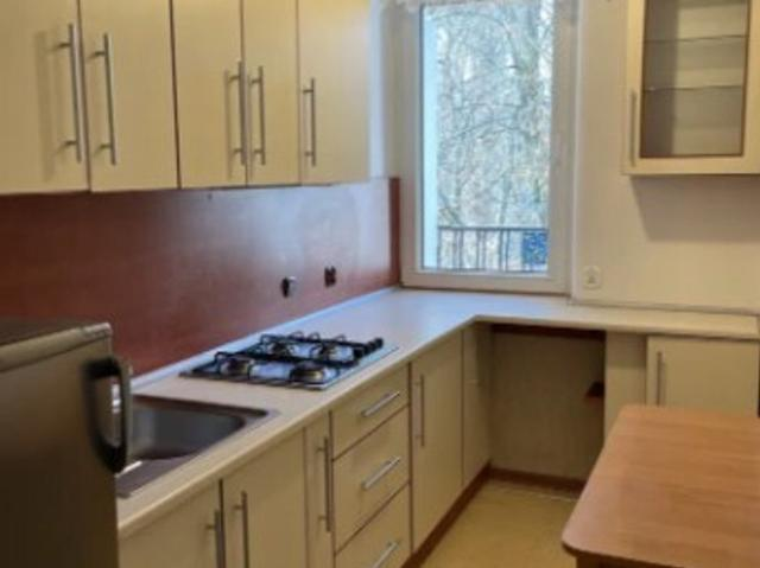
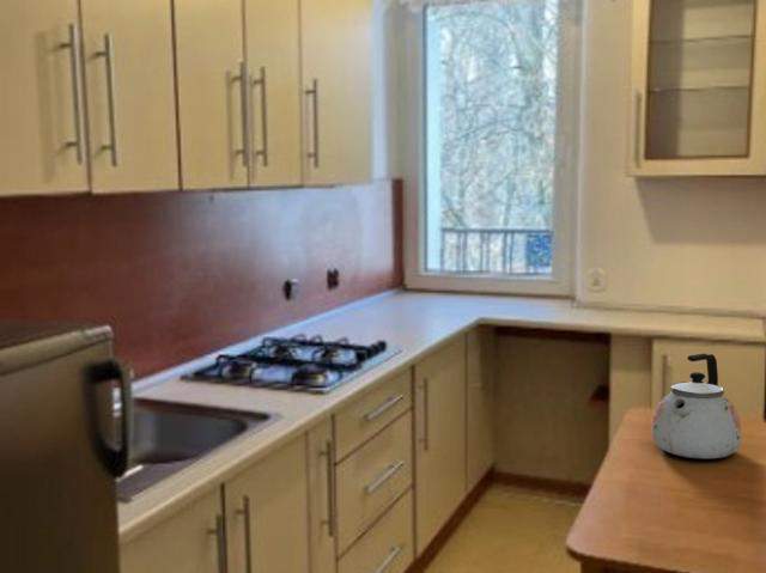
+ kettle (695, 403)
